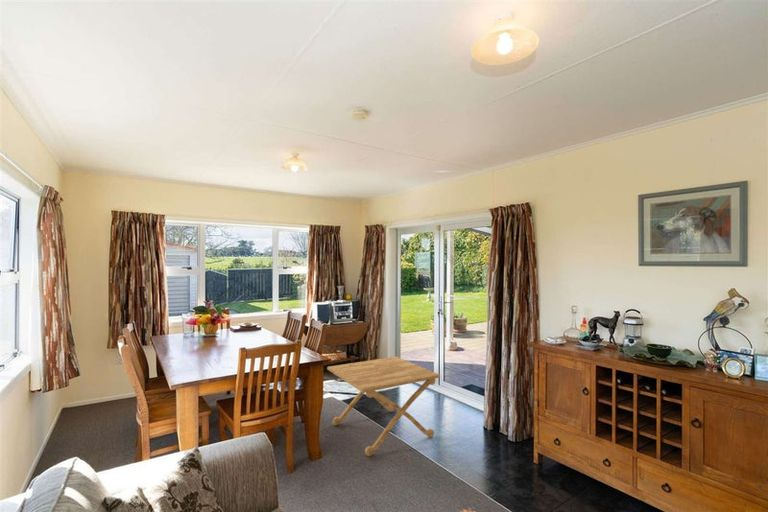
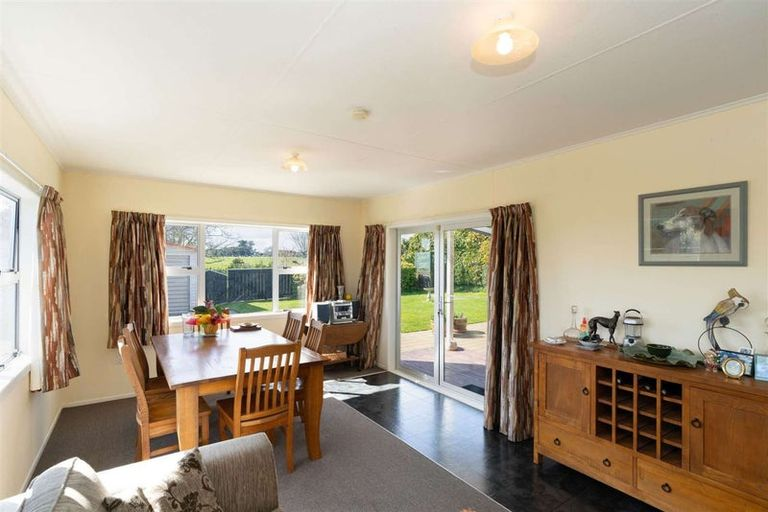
- side table (381, 400)
